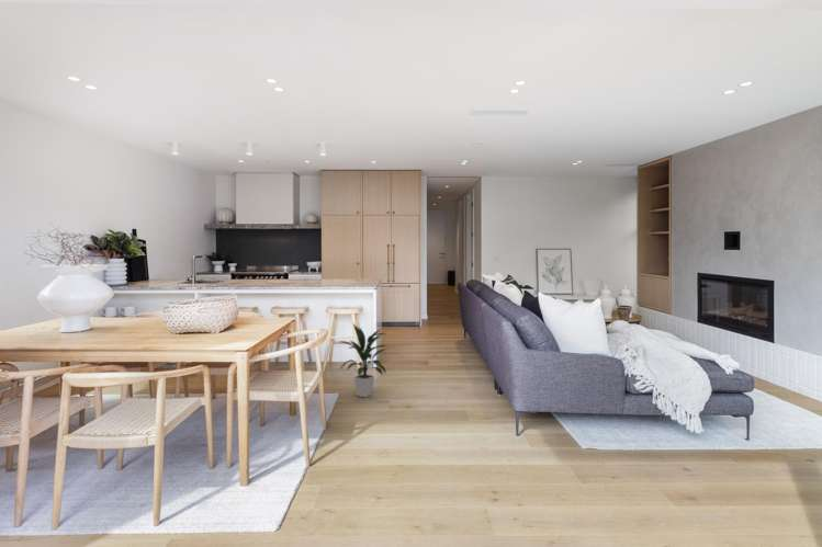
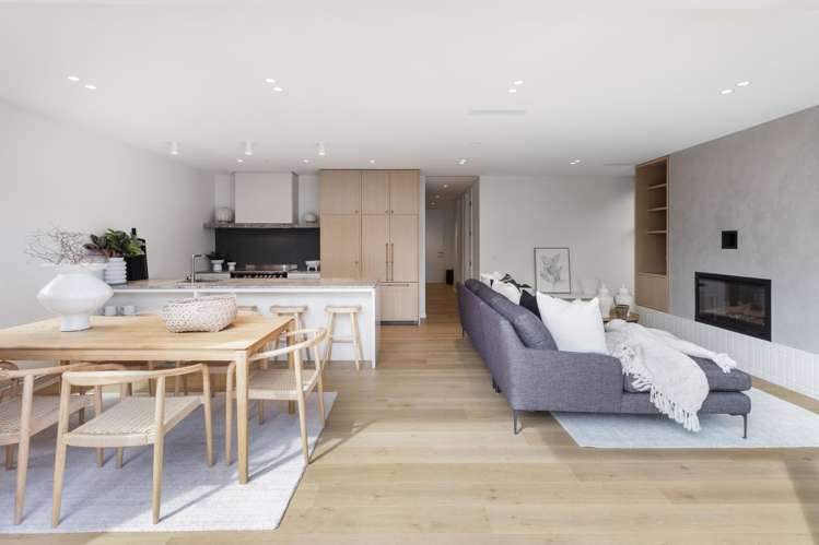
- indoor plant (367, 358)
